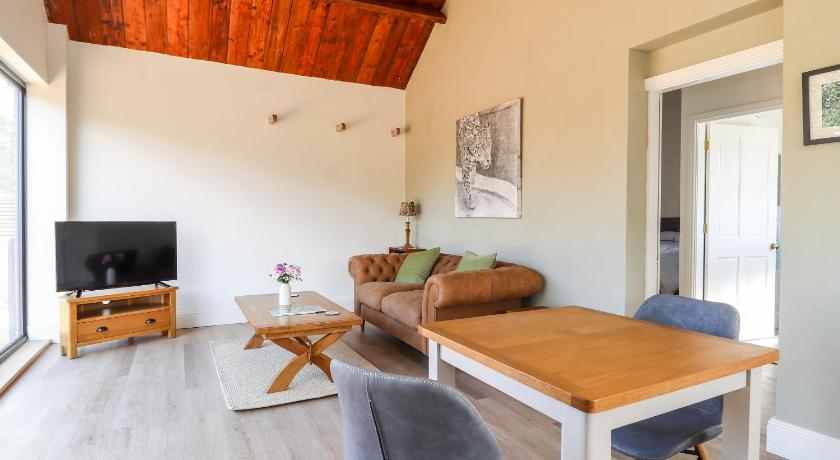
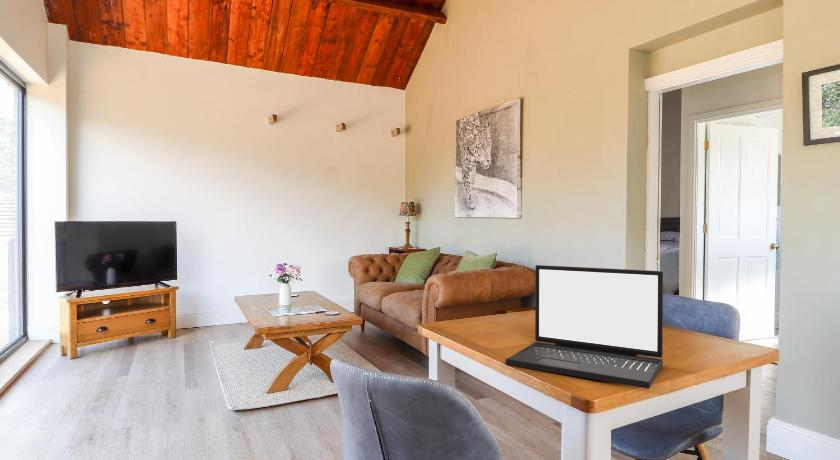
+ laptop (584, 317)
